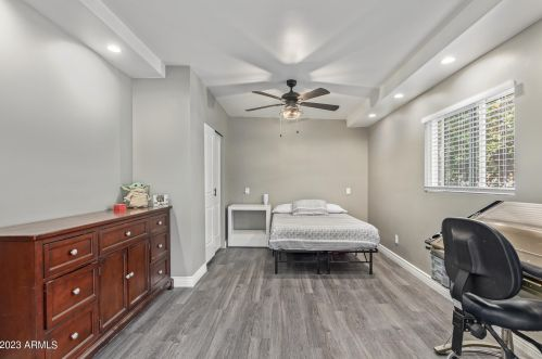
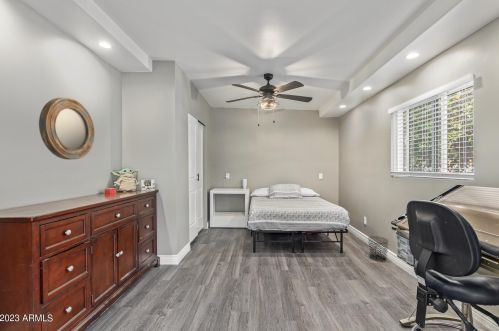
+ home mirror (70, 129)
+ waste bin (377, 249)
